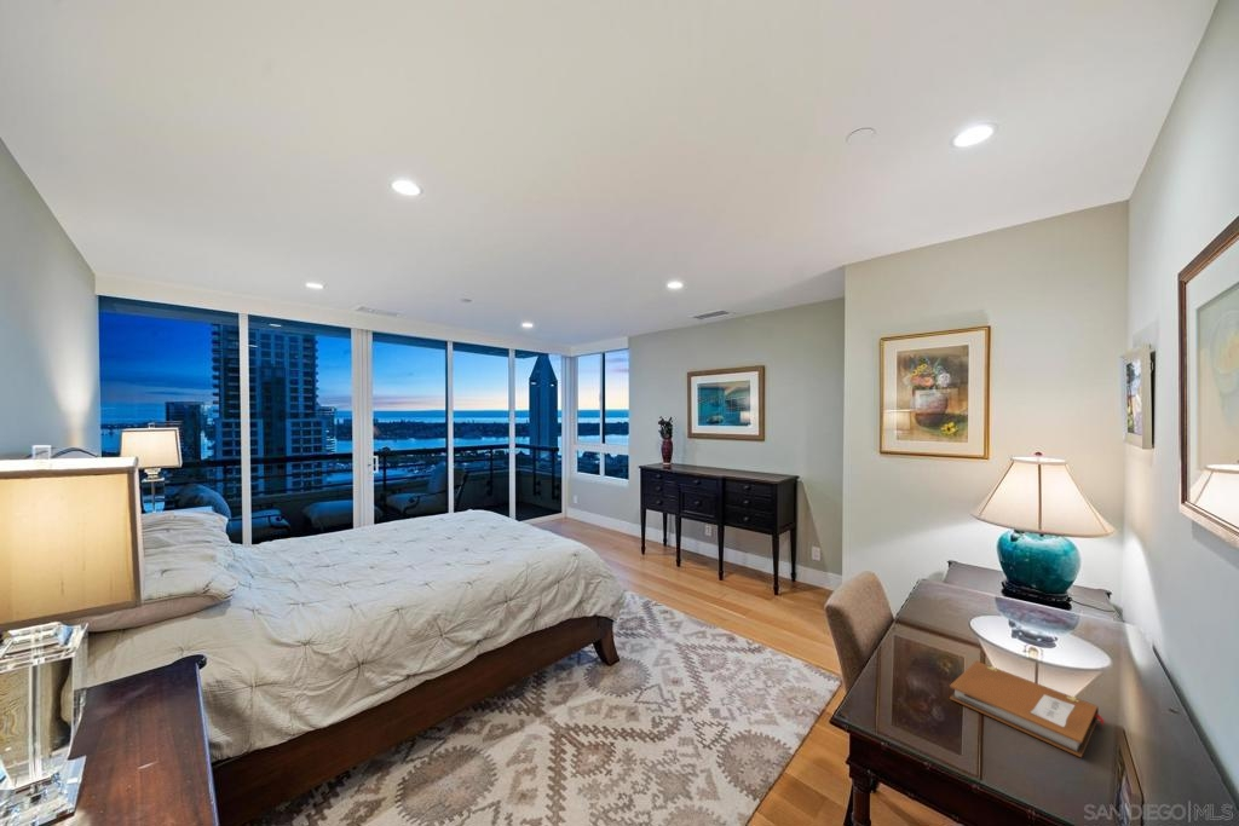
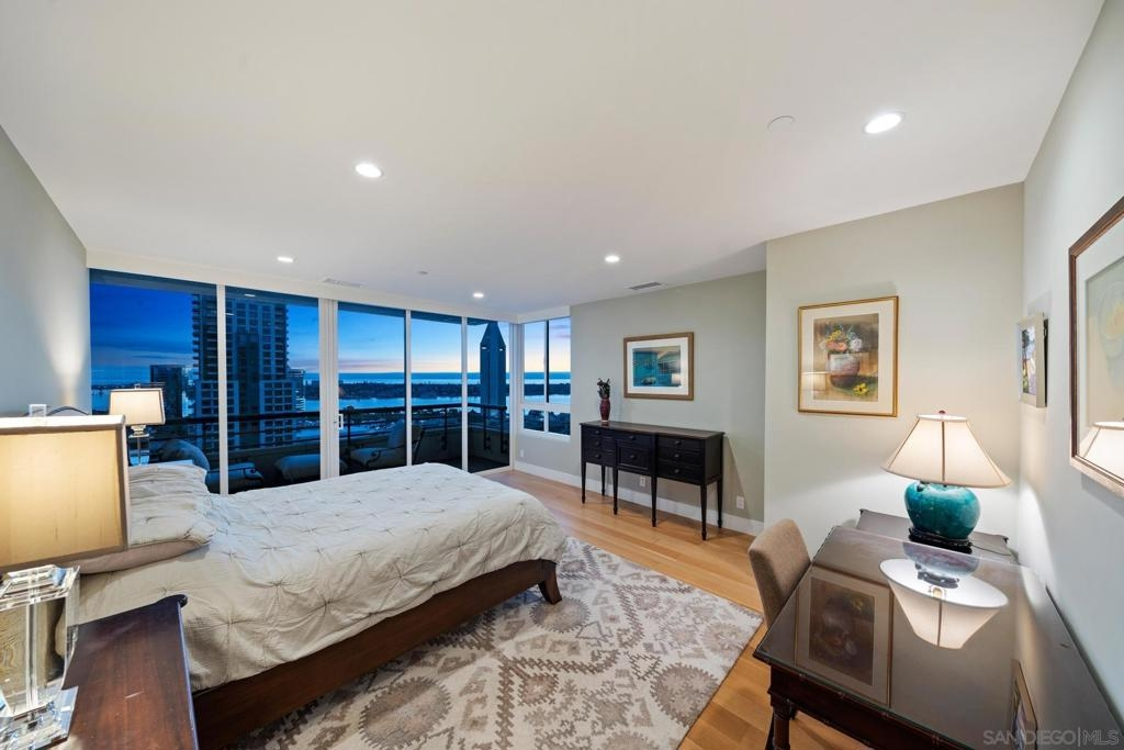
- notebook (1025, 703)
